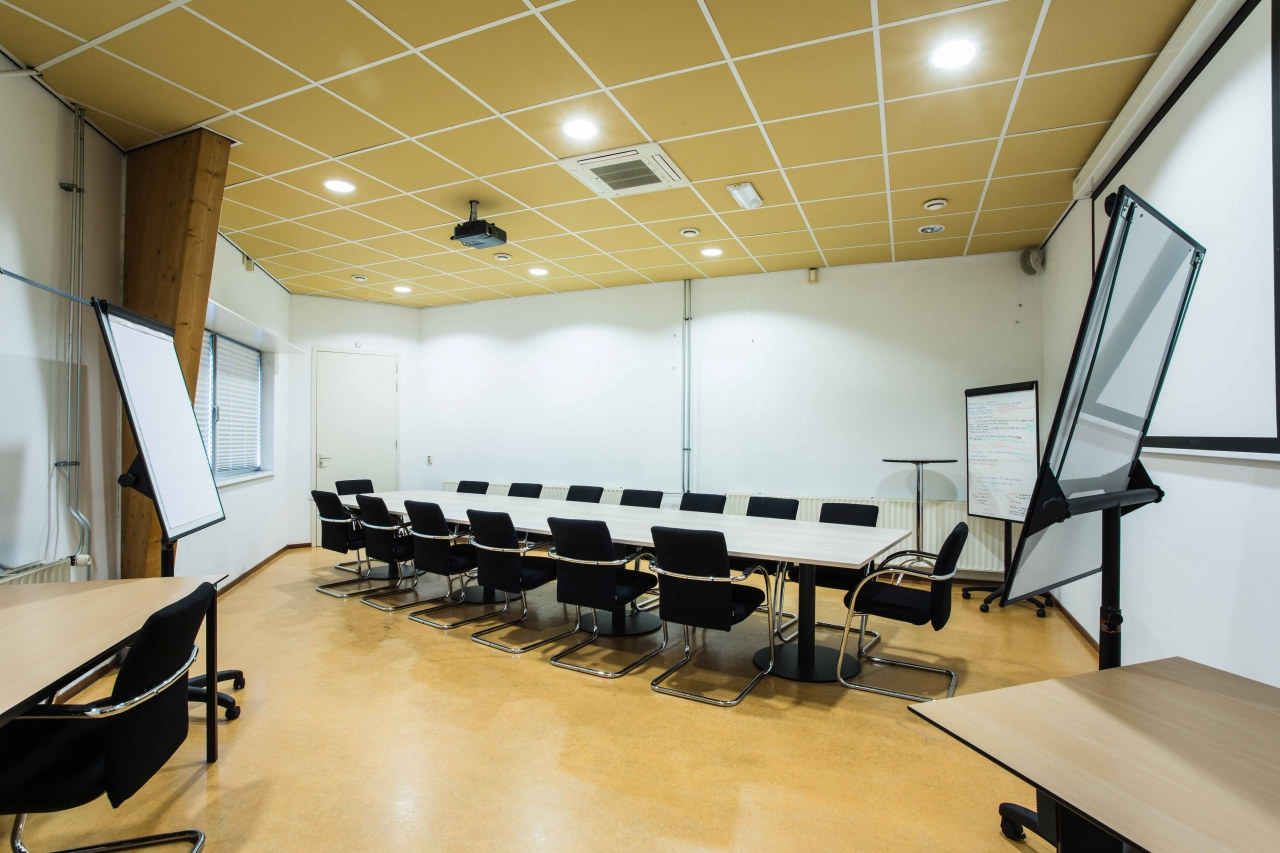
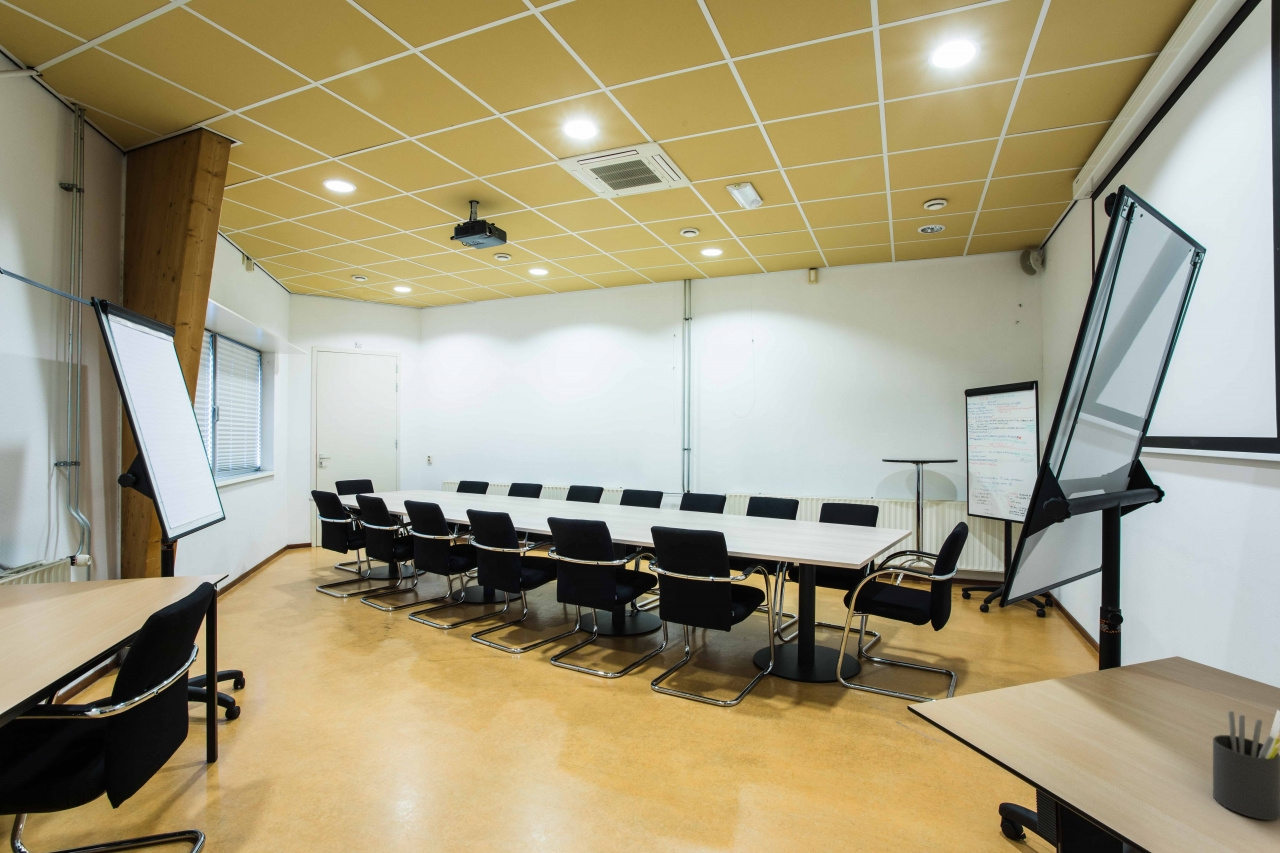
+ pen holder (1249, 757)
